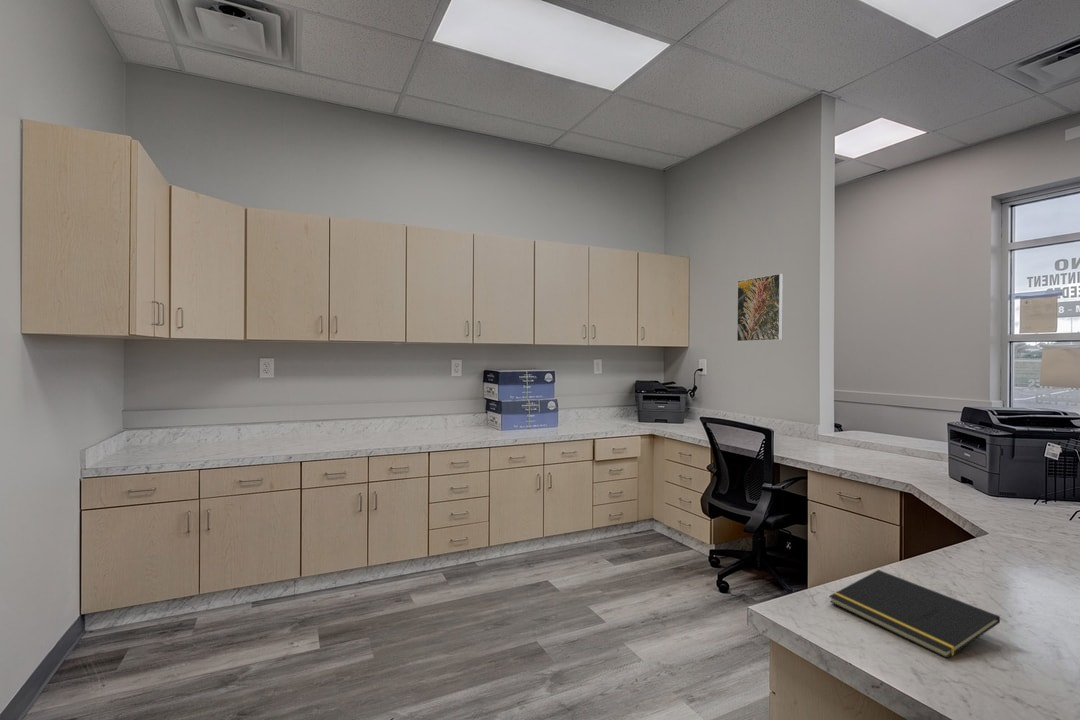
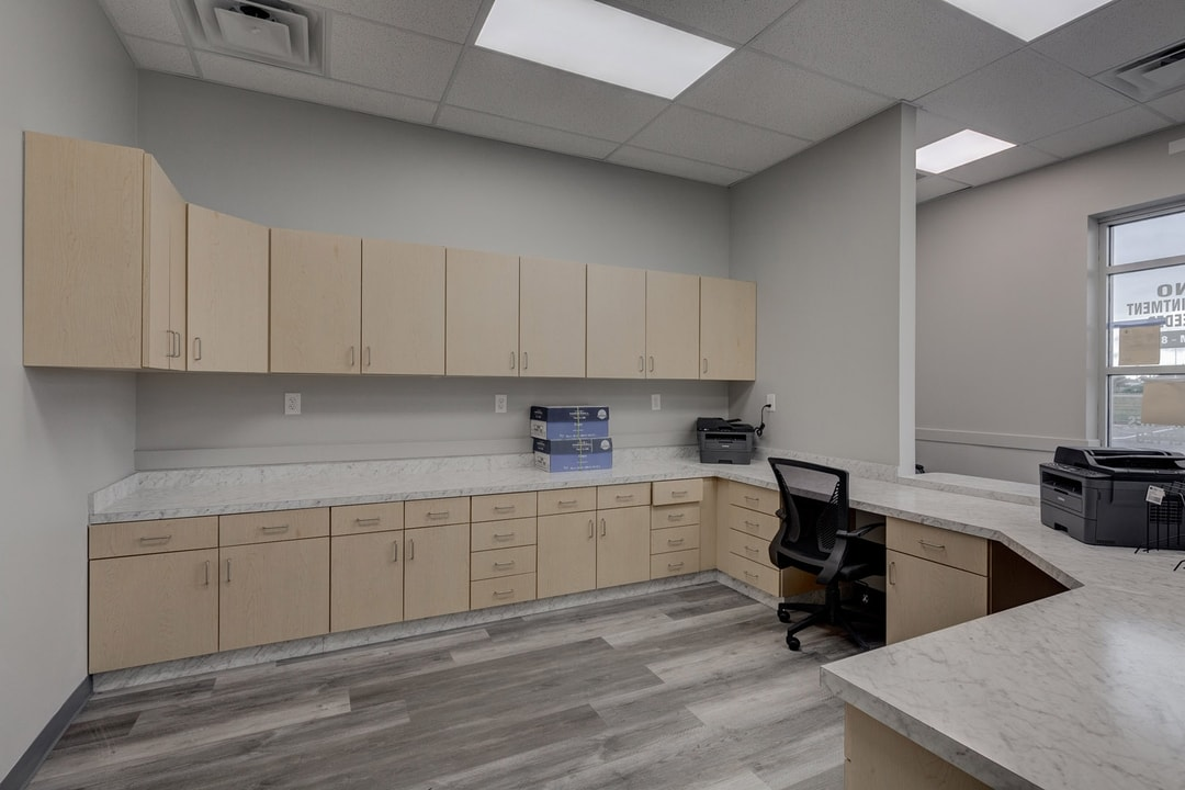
- notepad (908, 608)
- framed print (758, 309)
